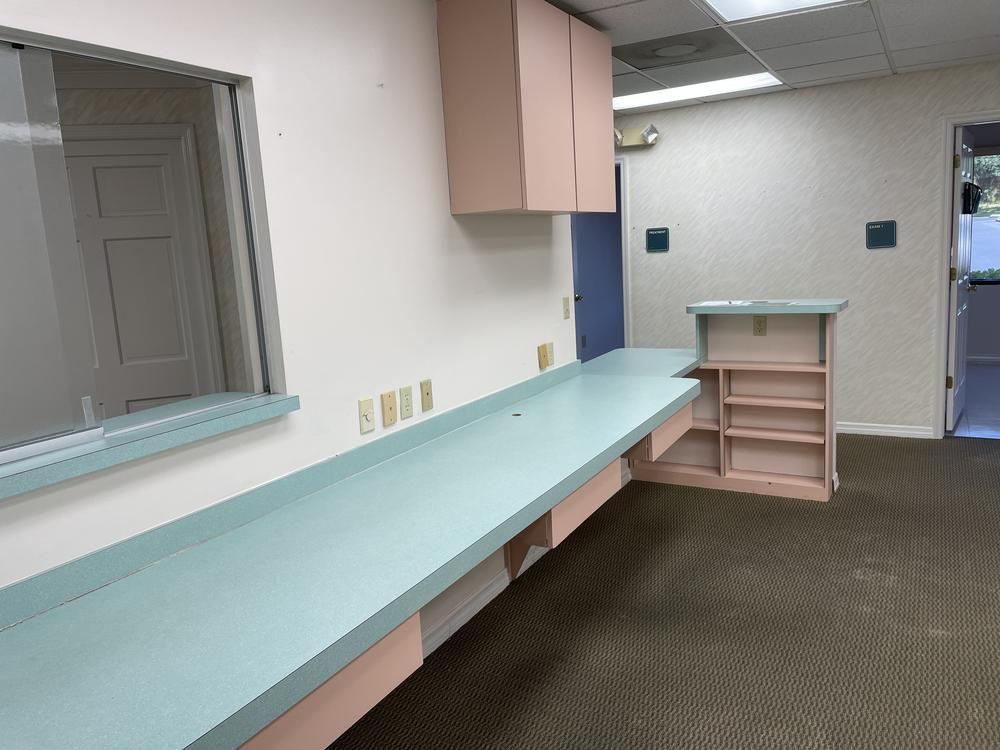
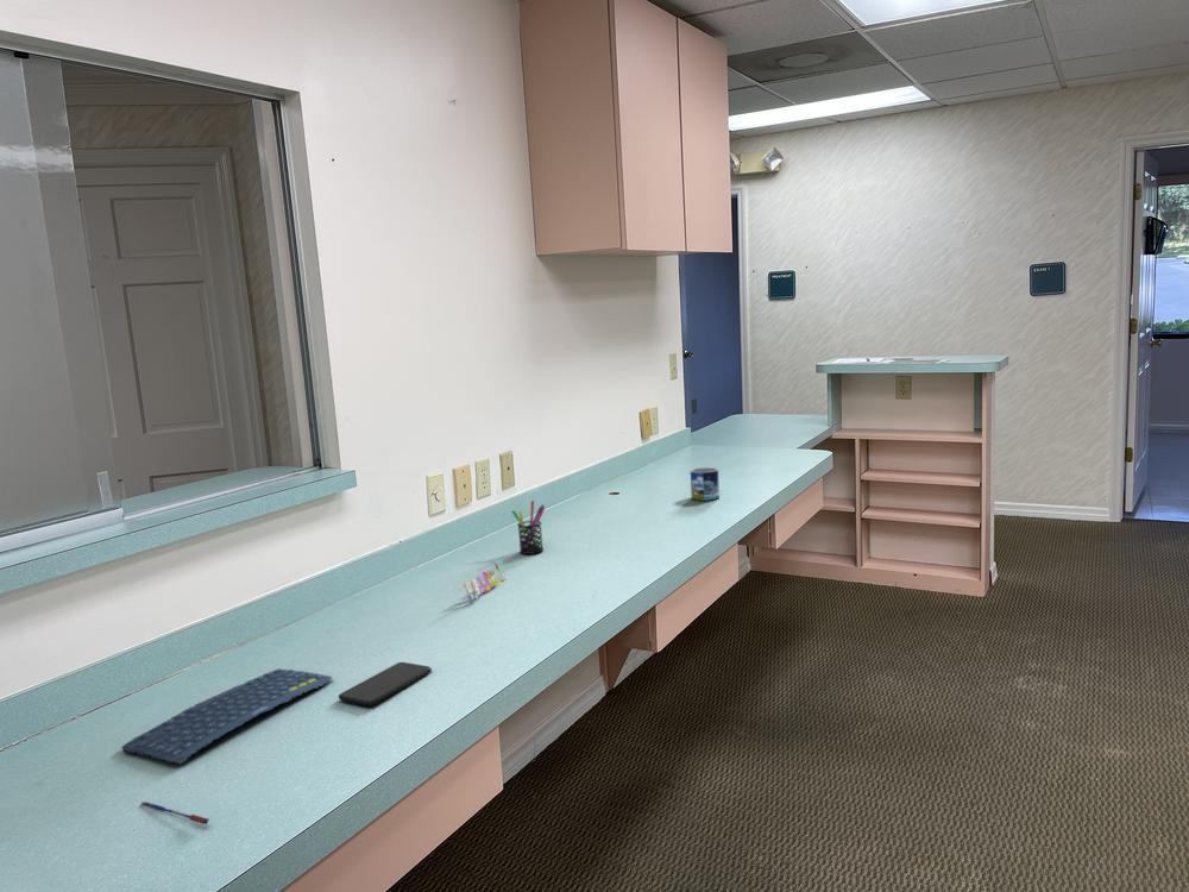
+ keyboard (233, 706)
+ smartphone (386, 683)
+ pen (172, 810)
+ pen holder (527, 526)
+ mug (705, 482)
+ sticky notes (504, 578)
